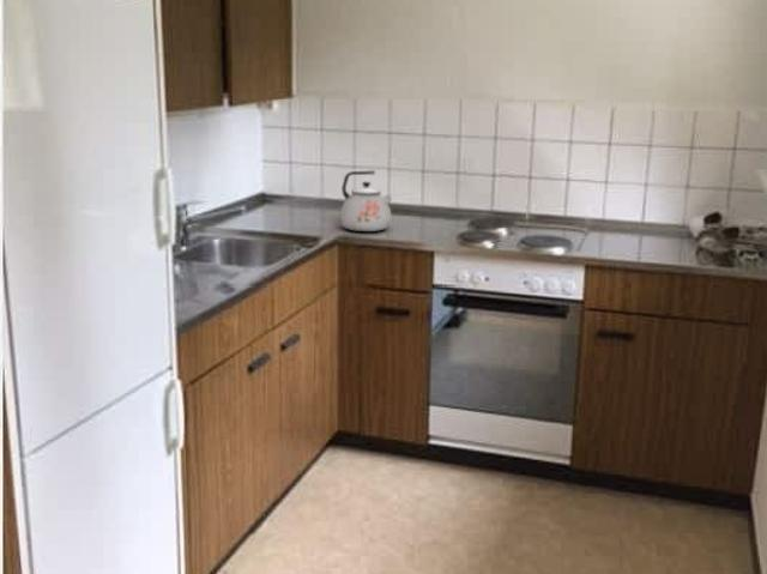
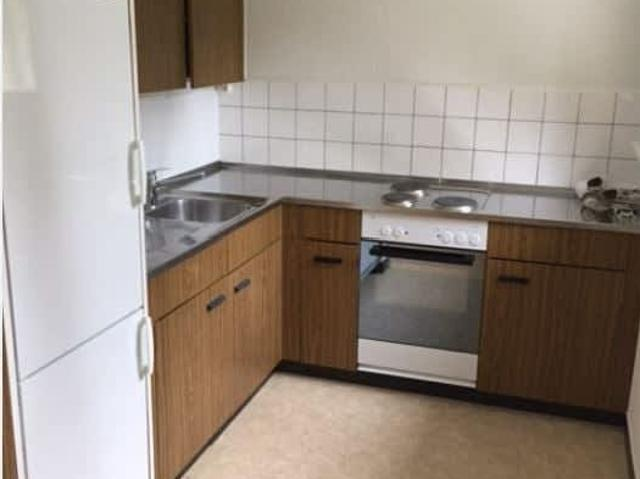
- kettle (366, 200)
